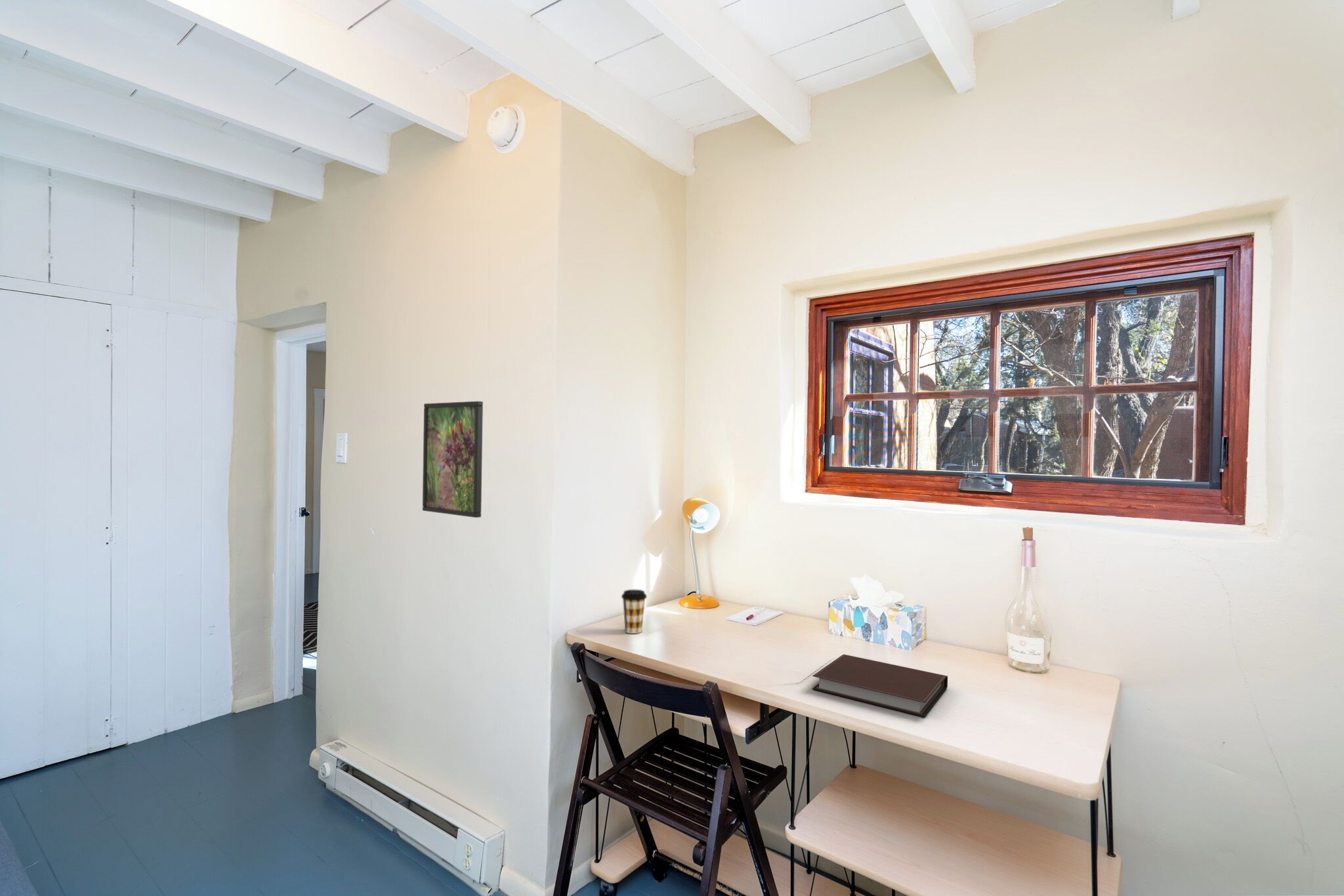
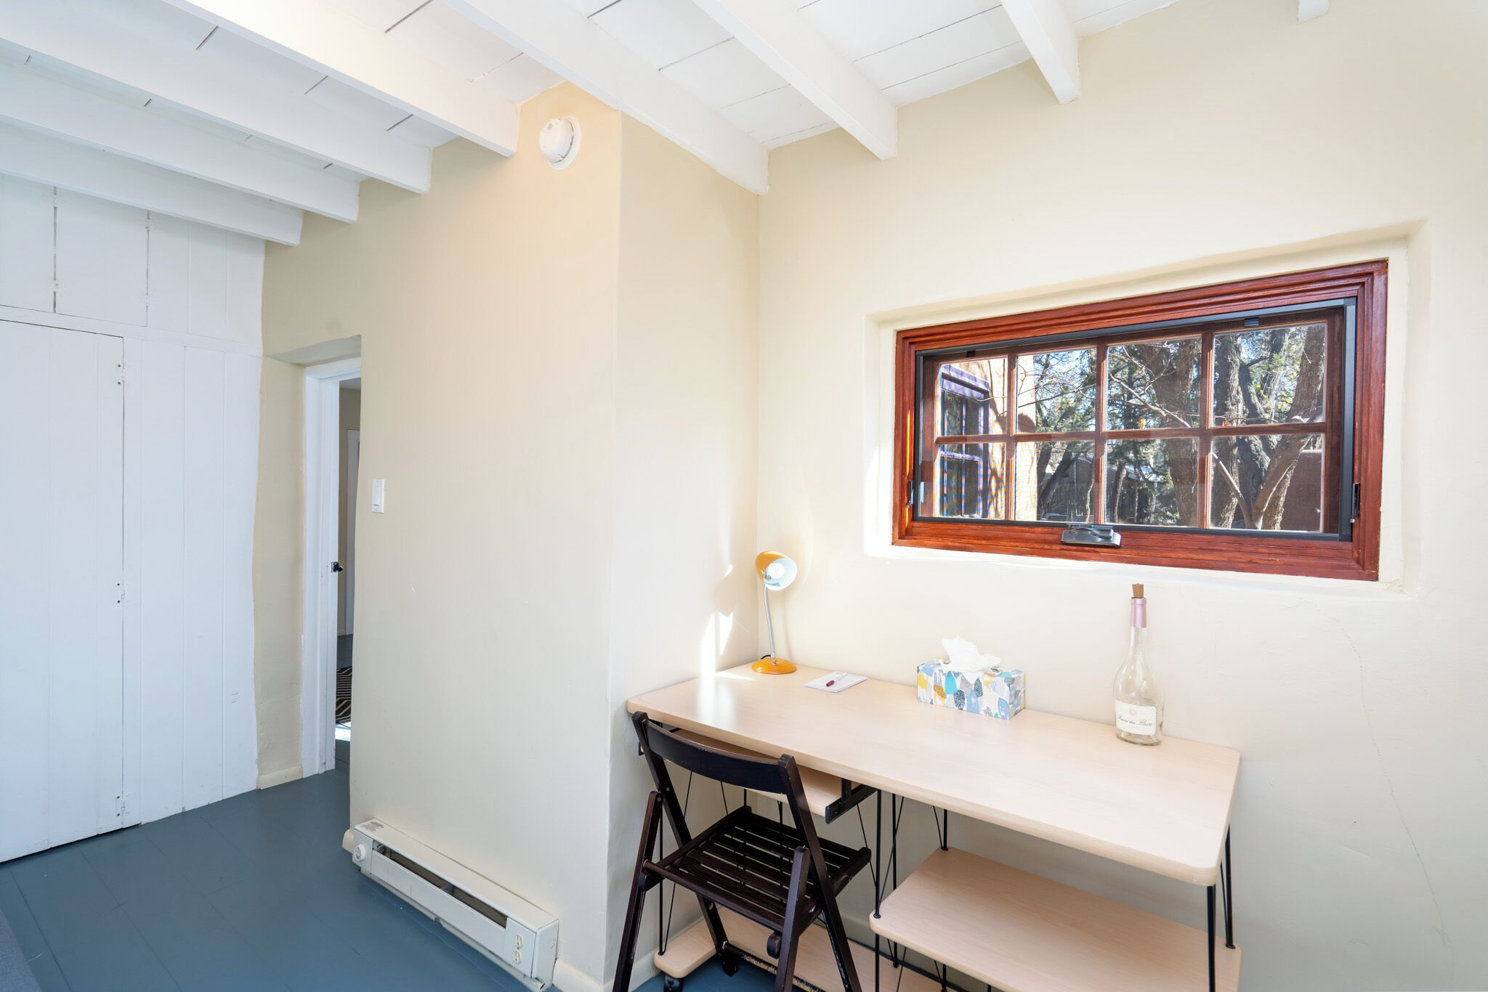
- notebook (880, 682)
- coffee cup (634, 611)
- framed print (451, 458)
